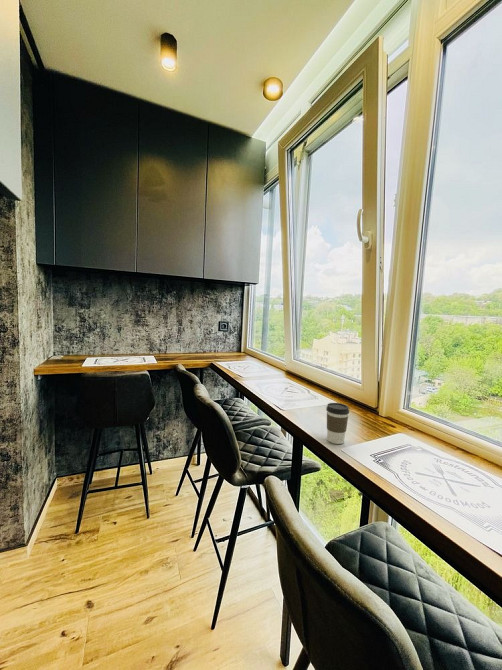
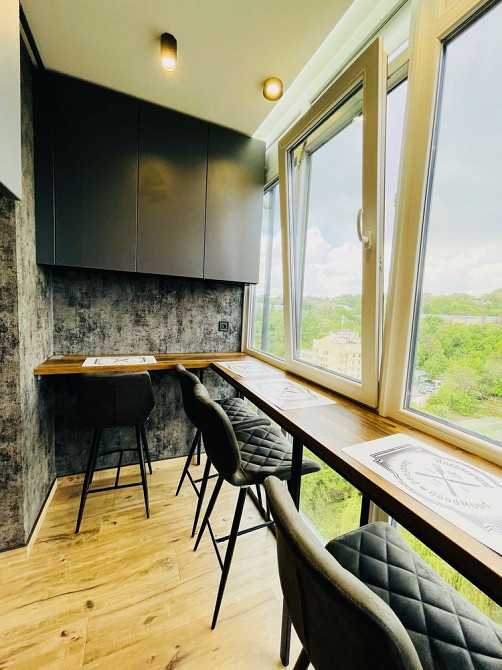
- coffee cup (336, 423)
